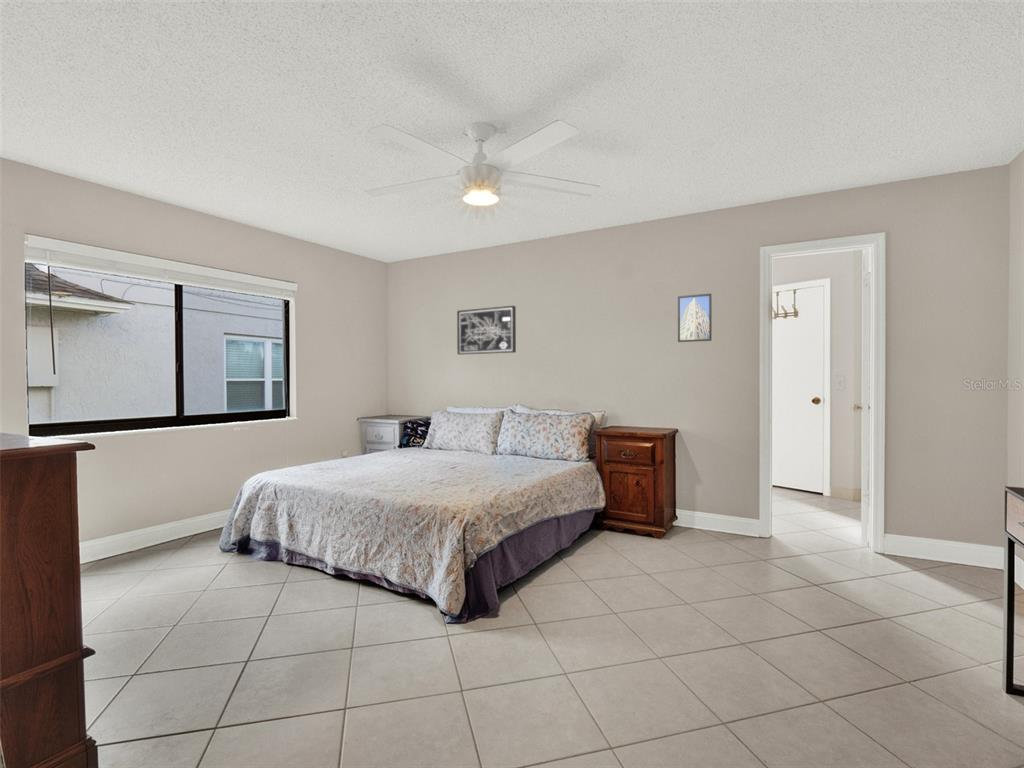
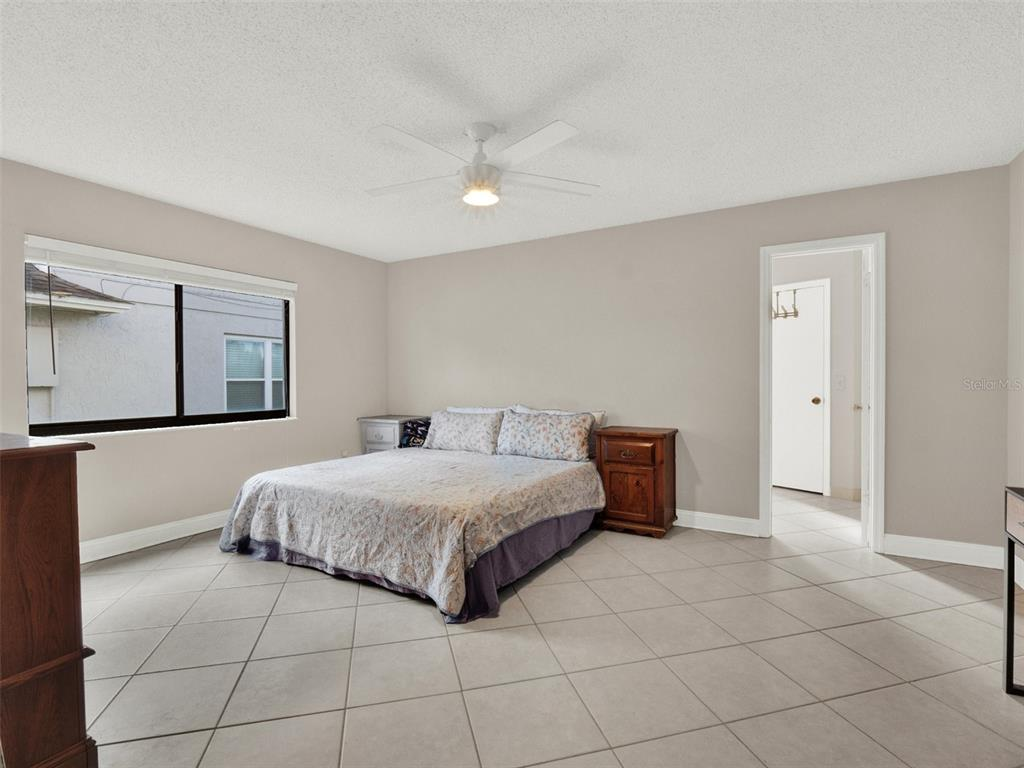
- wall art (485, 331)
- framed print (694, 318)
